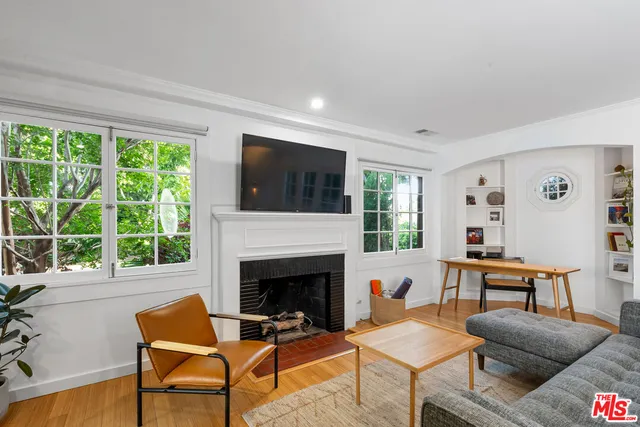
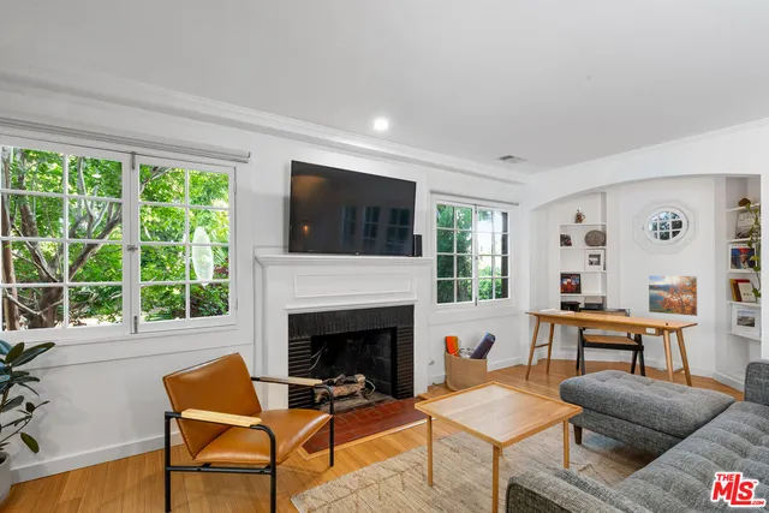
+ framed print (672, 294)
